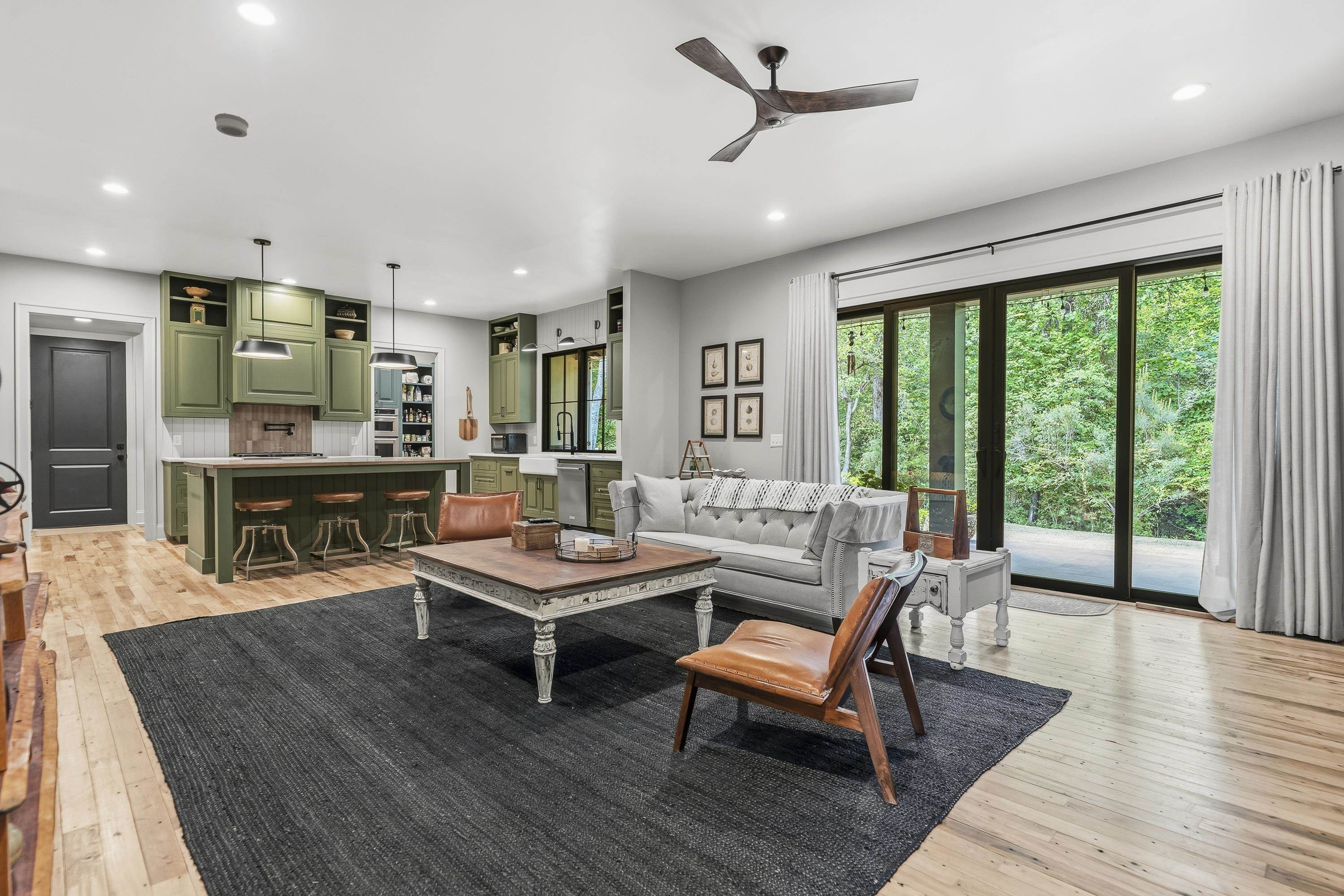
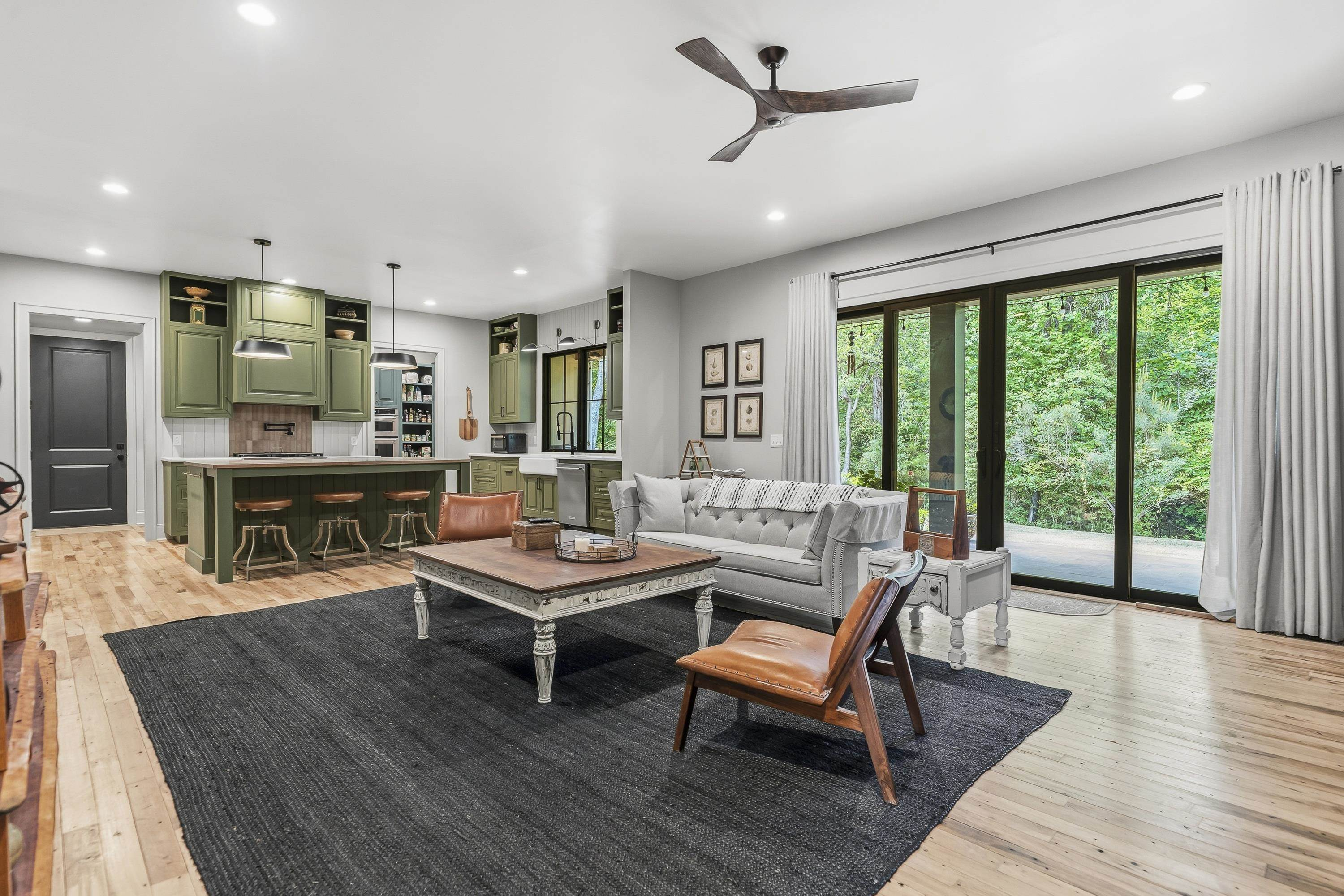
- smoke detector (232, 124)
